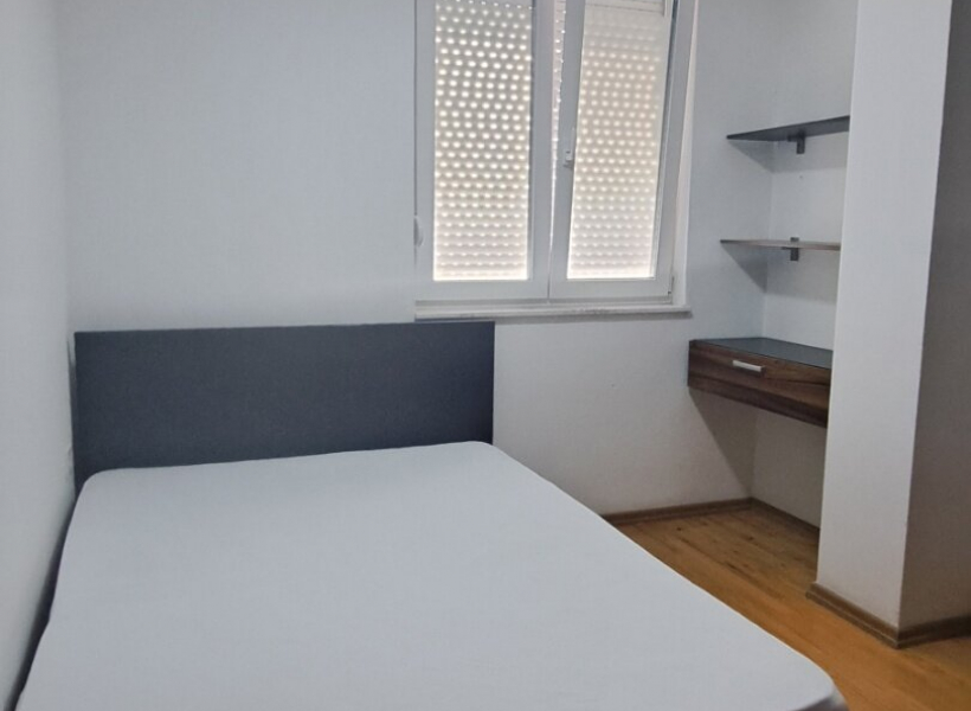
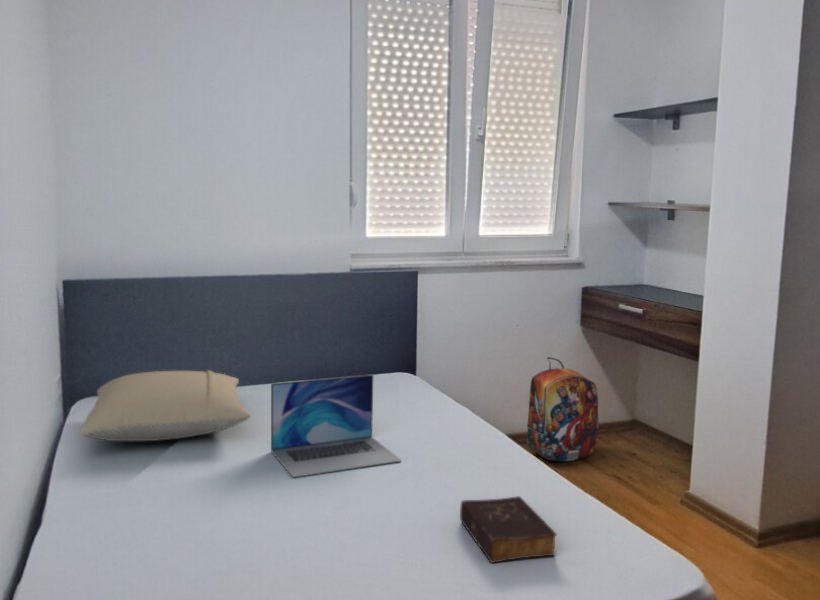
+ pillow (169, 403)
+ backpack (561, 409)
+ book (505, 527)
+ laptop (335, 422)
